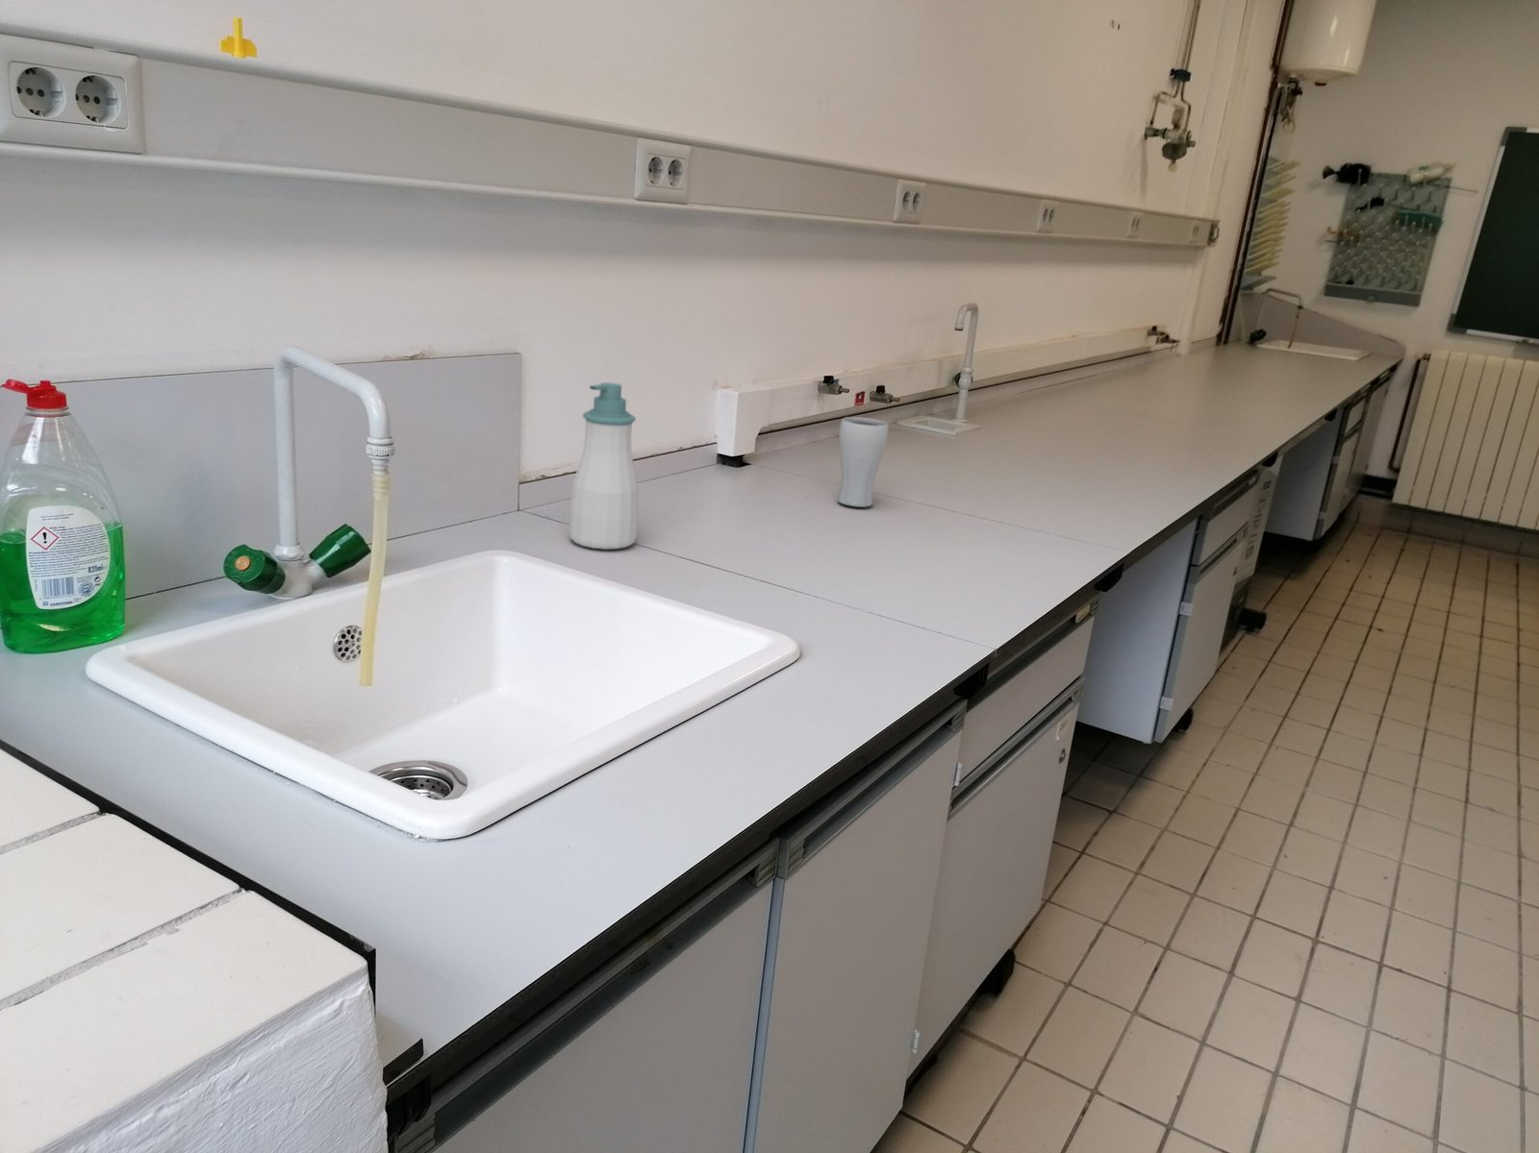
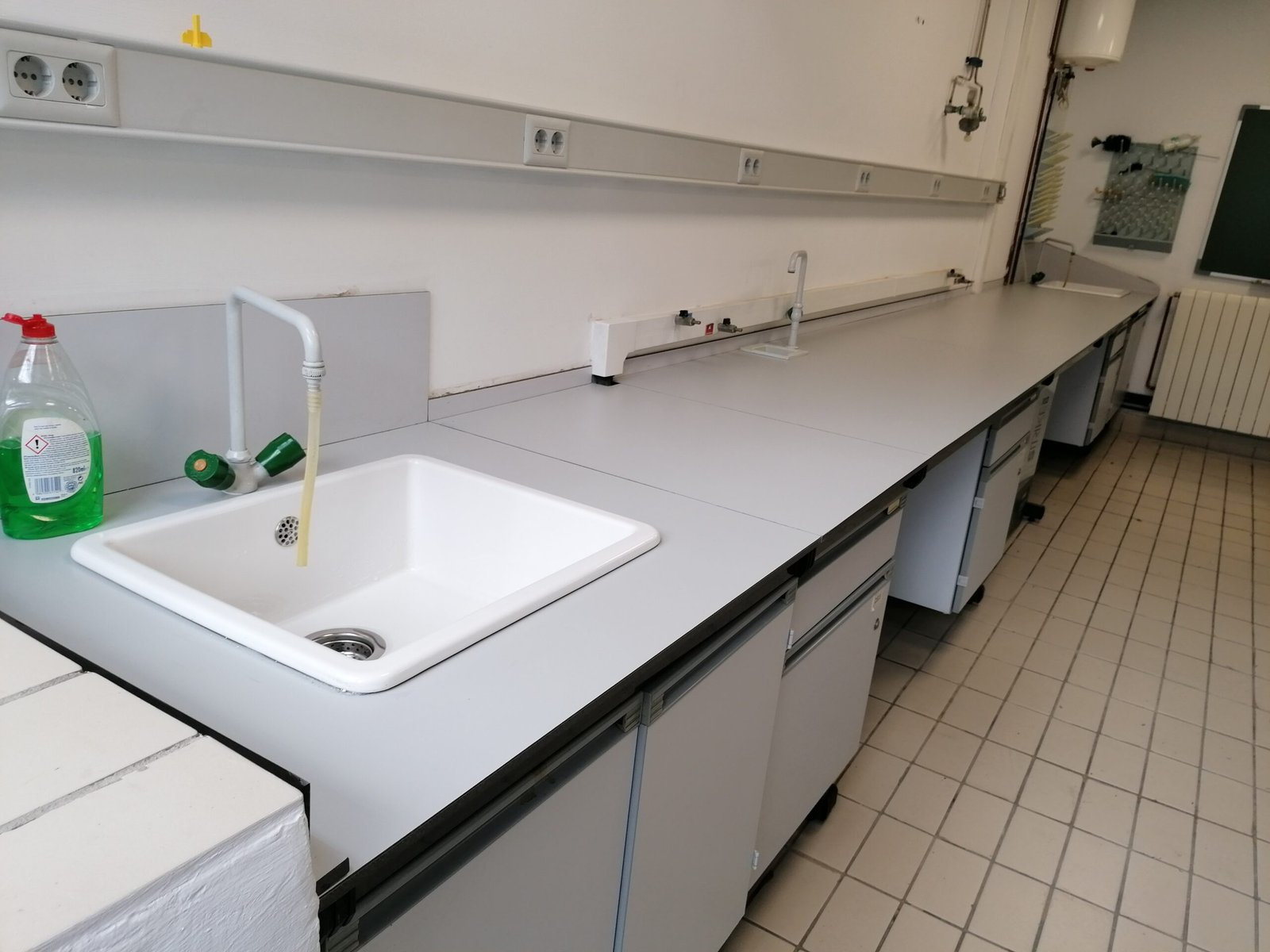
- soap bottle (606, 464)
- drinking glass (859, 463)
